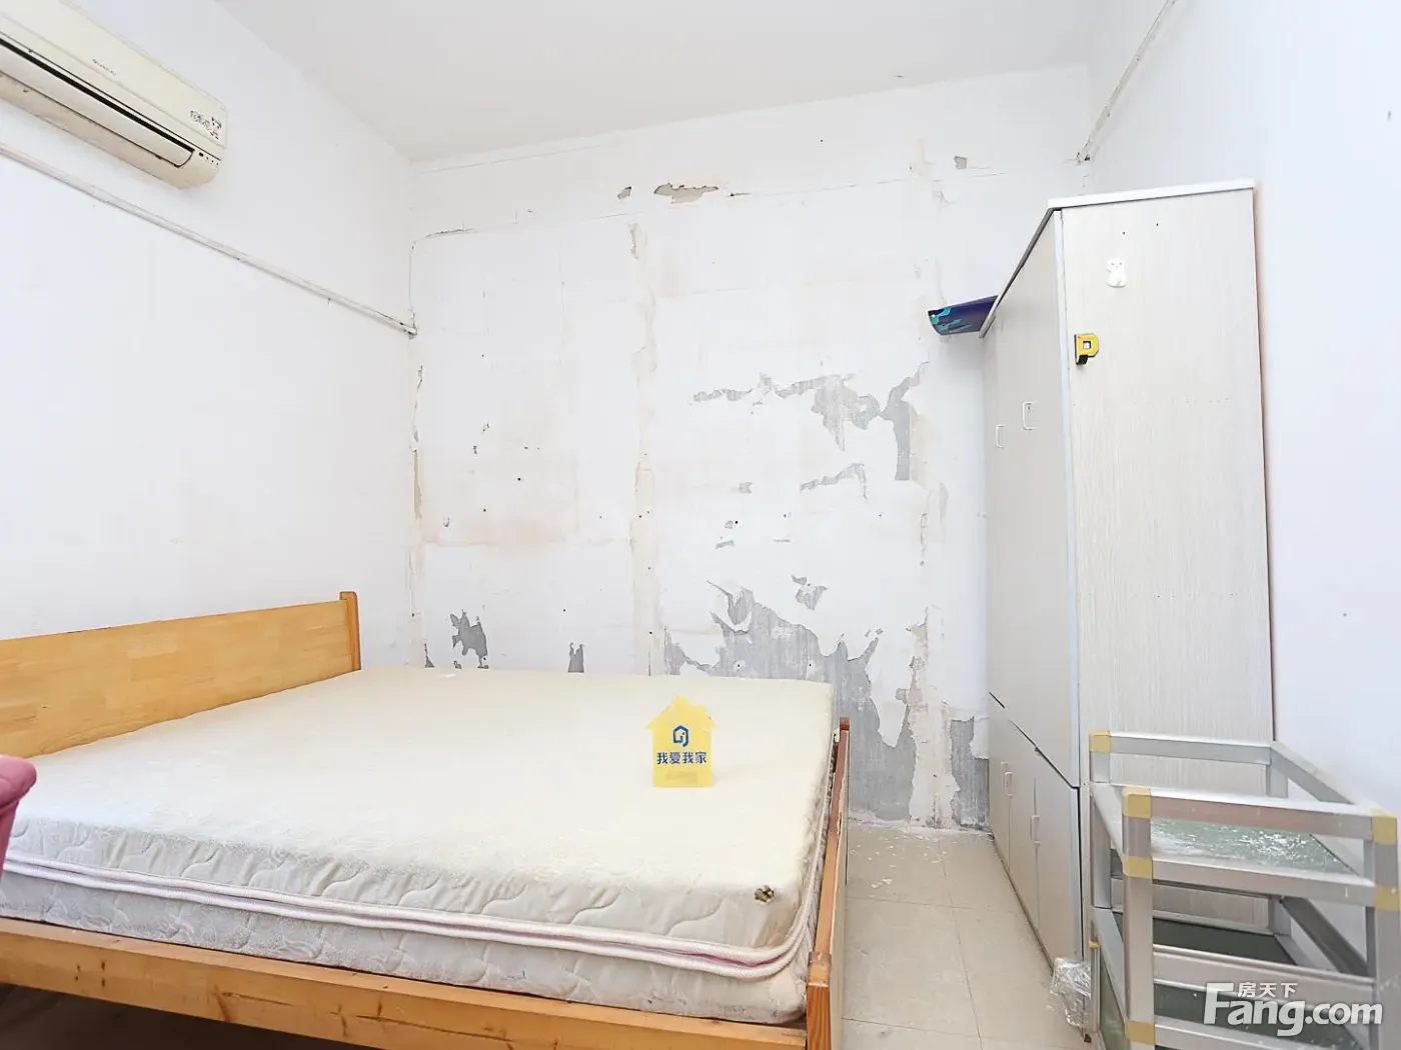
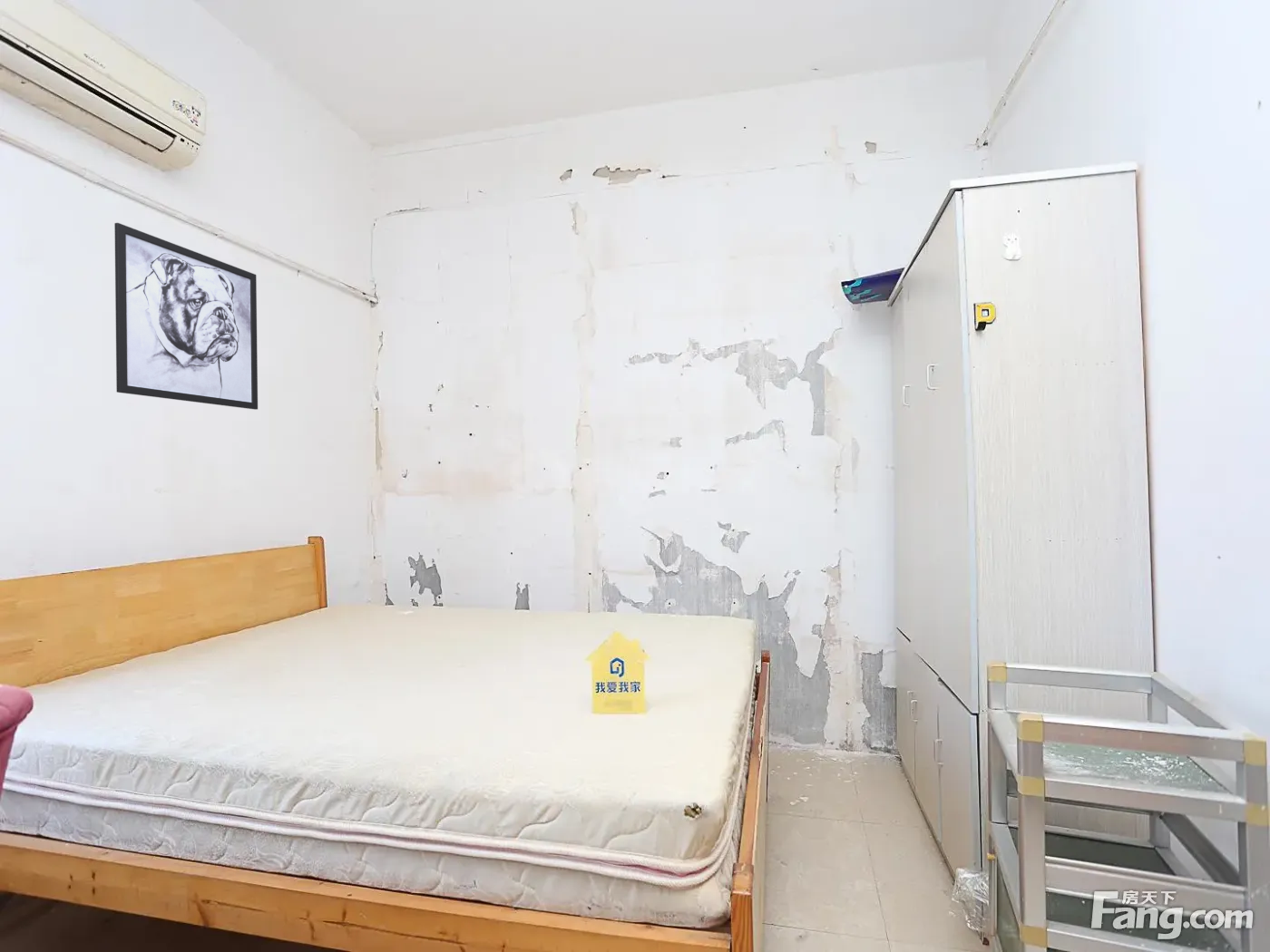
+ wall art (194, 326)
